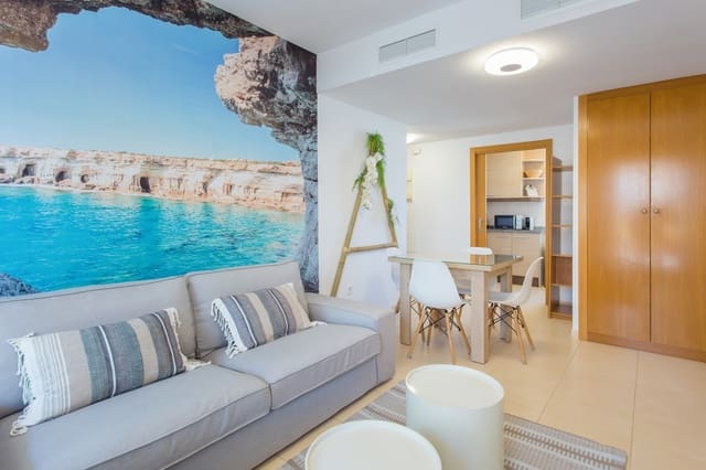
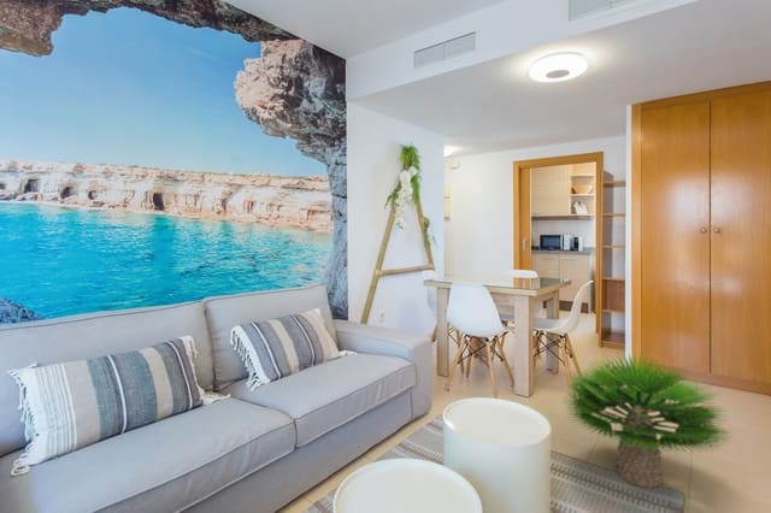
+ potted plant (637, 414)
